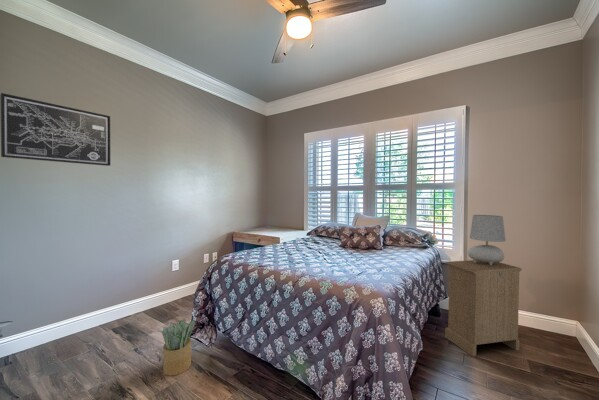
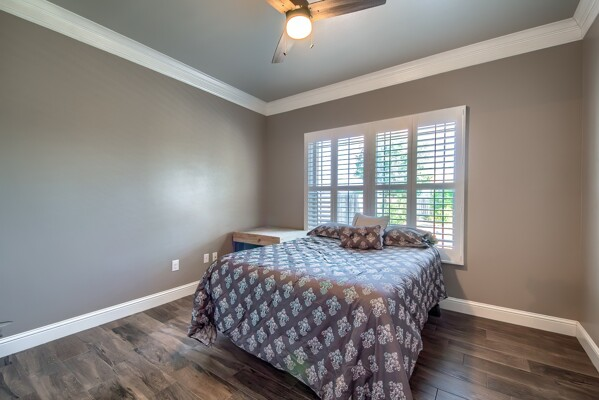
- potted plant (179, 345)
- table lamp (486, 239)
- cabinet (481, 303)
- wall art (62, 134)
